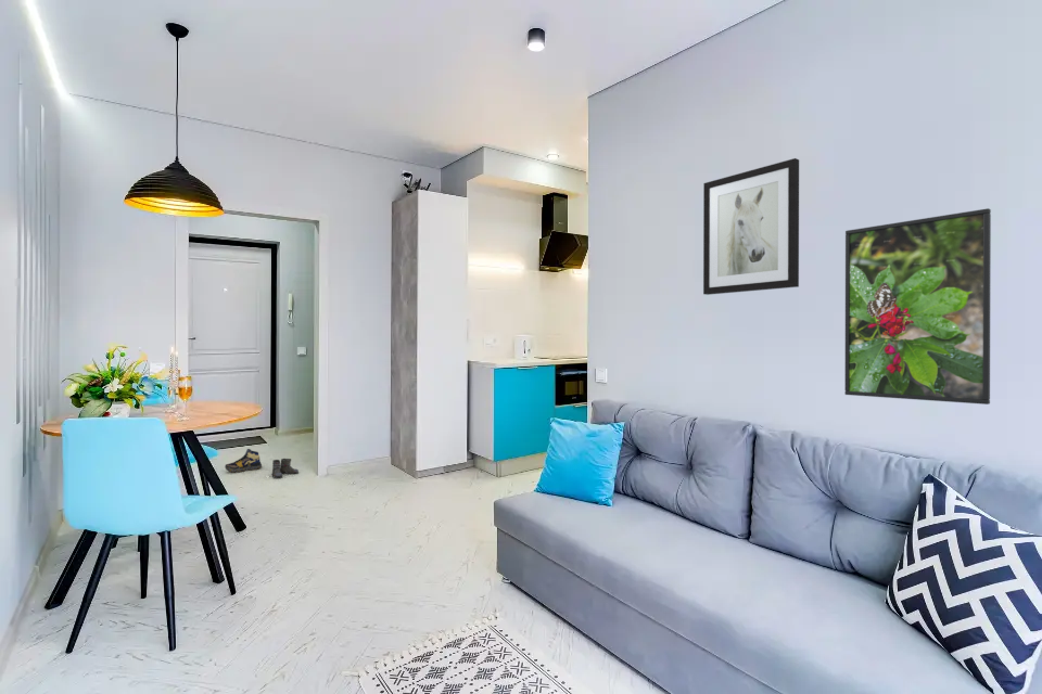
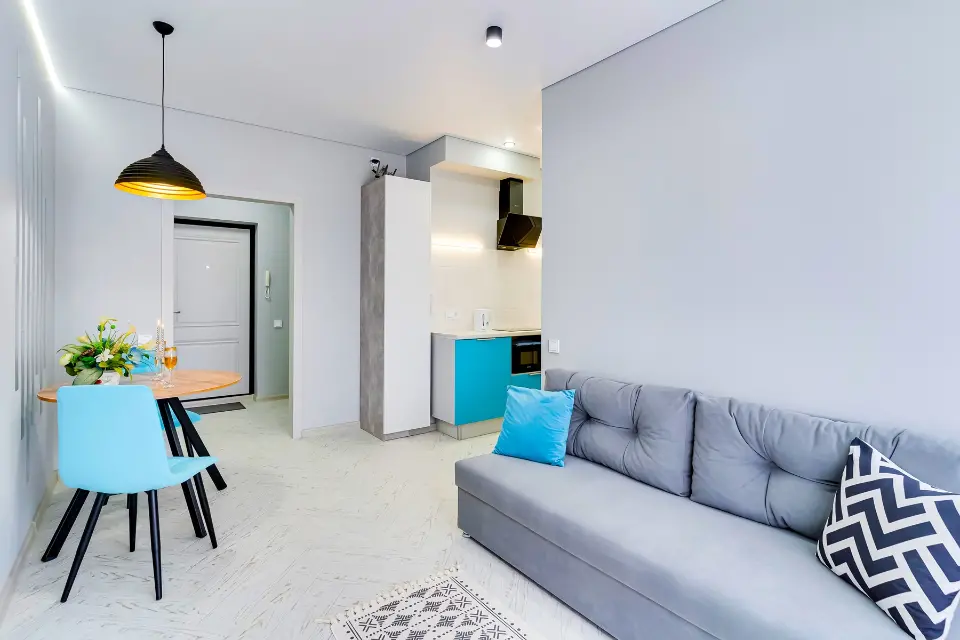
- shoe (243, 460)
- wall art (748, 231)
- boots (282, 467)
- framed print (911, 309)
